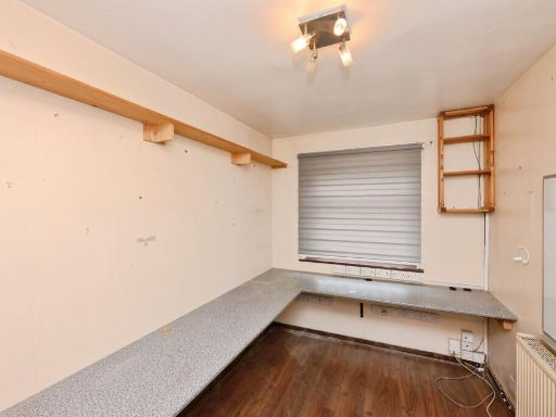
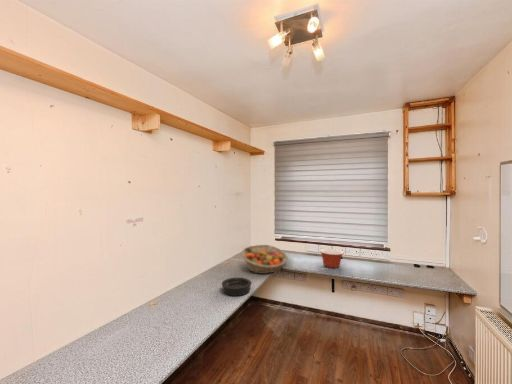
+ fruit basket (264, 258)
+ bowl (236, 286)
+ mixing bowl (331, 258)
